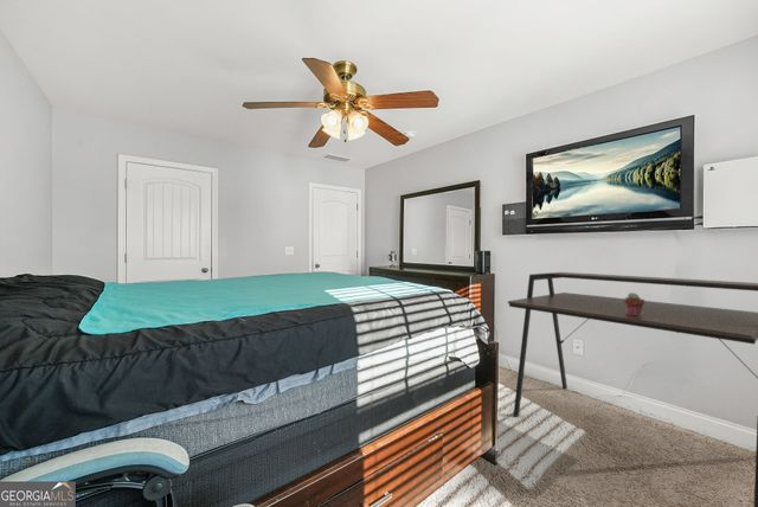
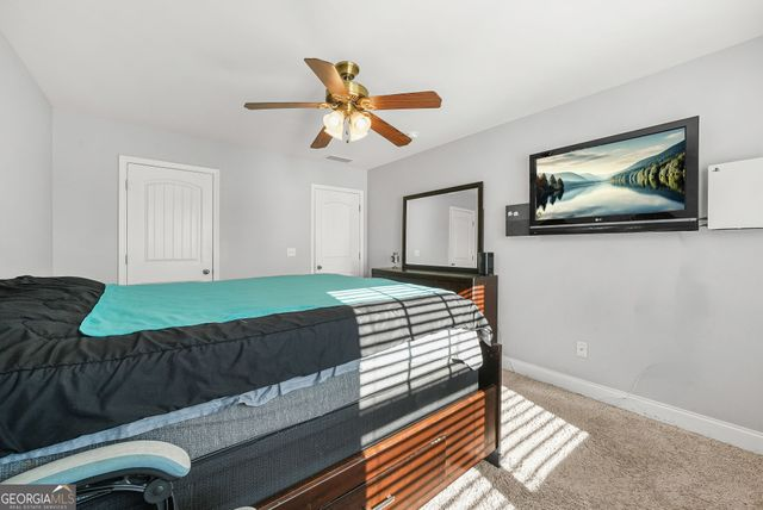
- potted succulent (634, 303)
- desk (630, 325)
